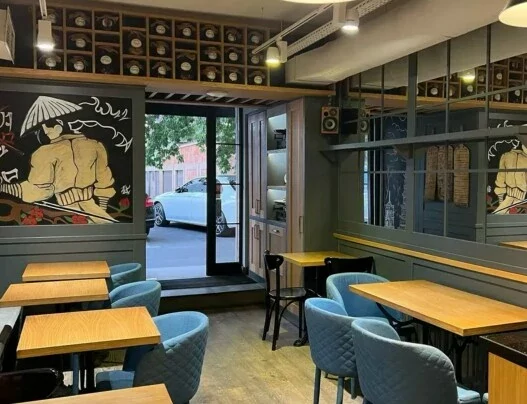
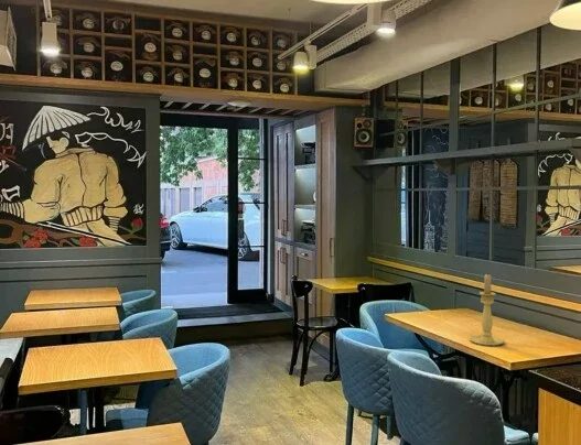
+ candle holder (486, 307)
